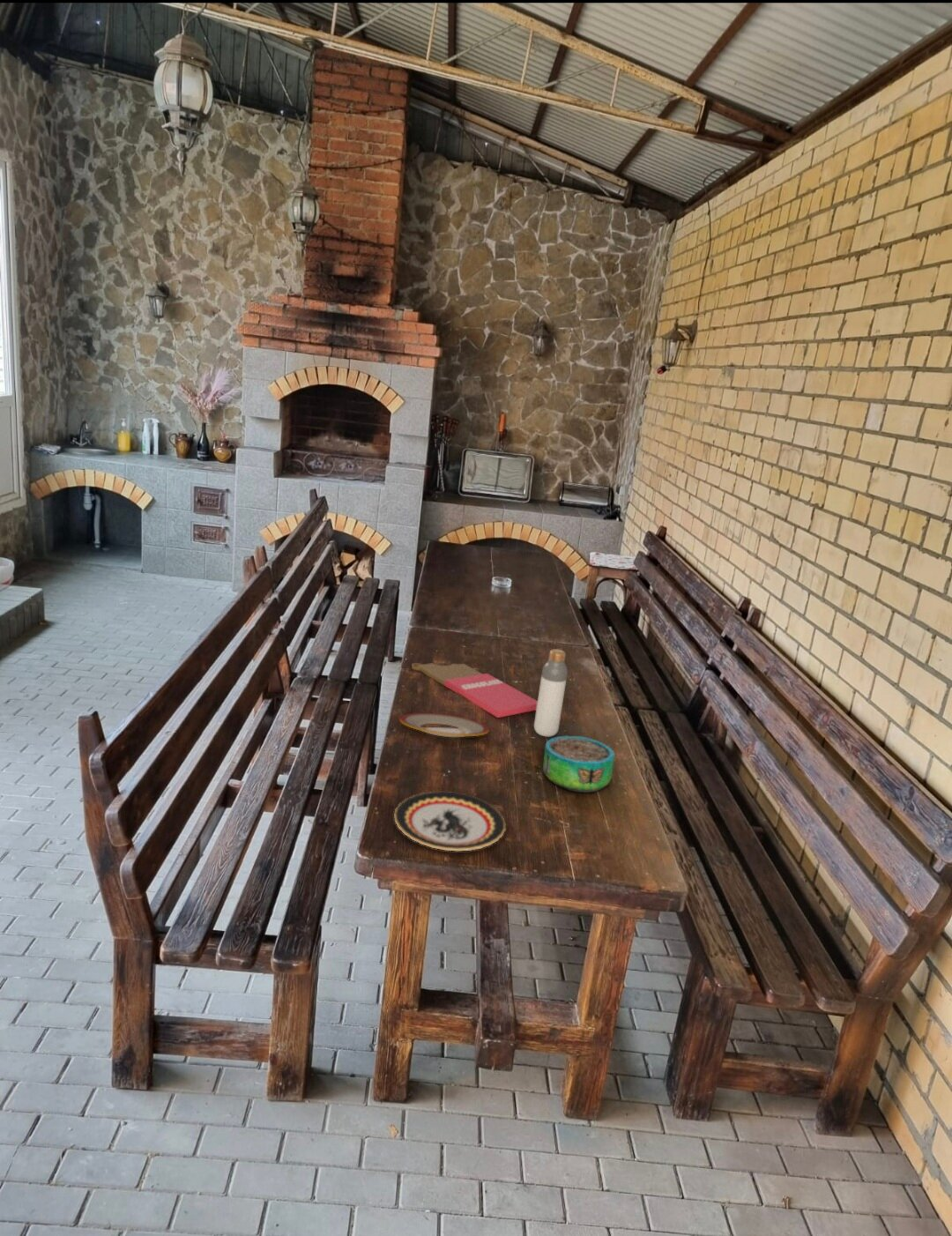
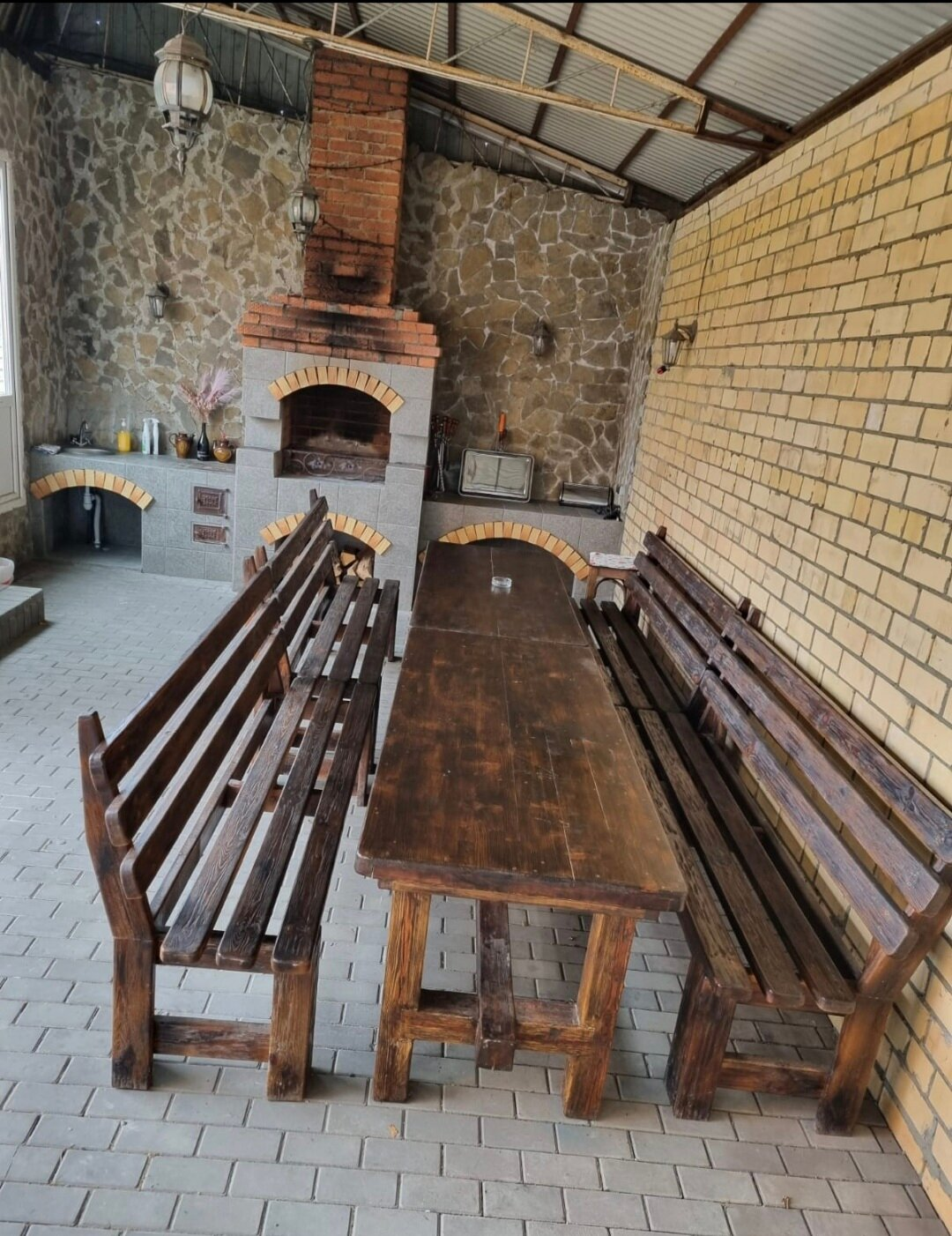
- plate (450, 823)
- bottle (551, 692)
- decorative bowl (577, 763)
- plate (443, 728)
- cutting board (472, 683)
